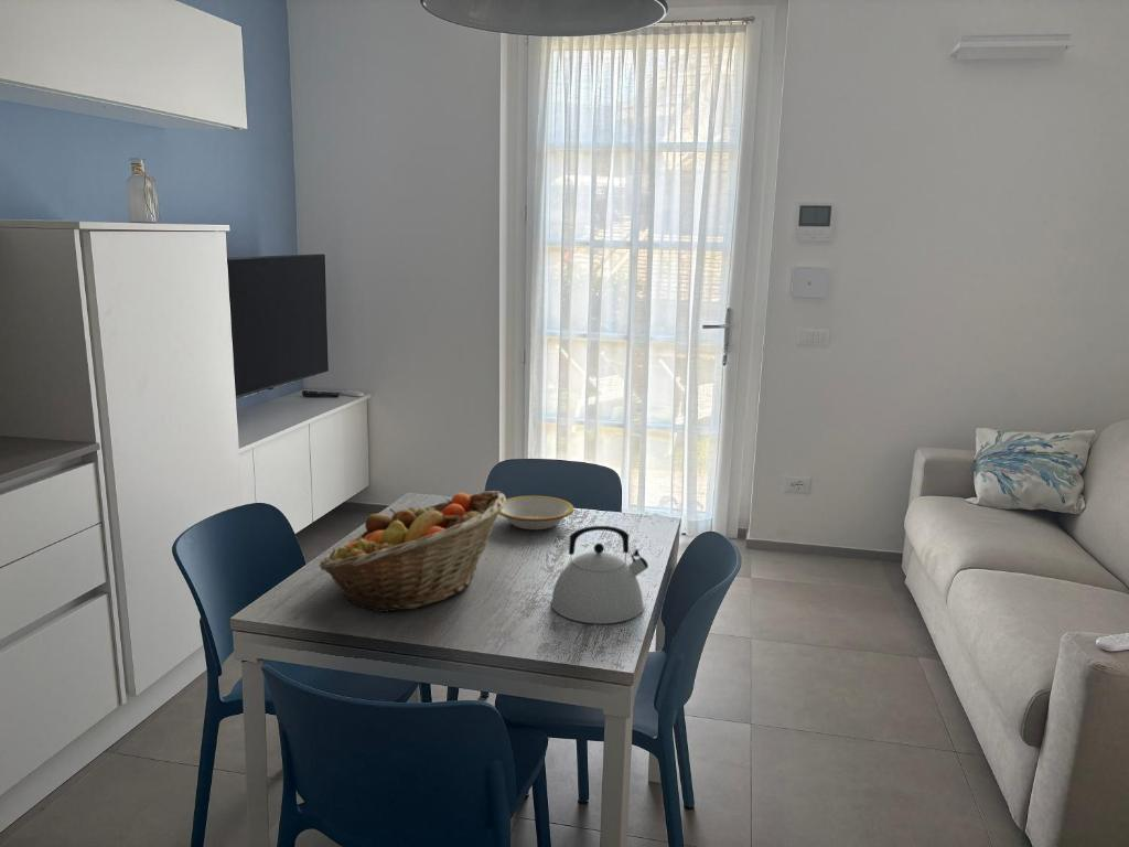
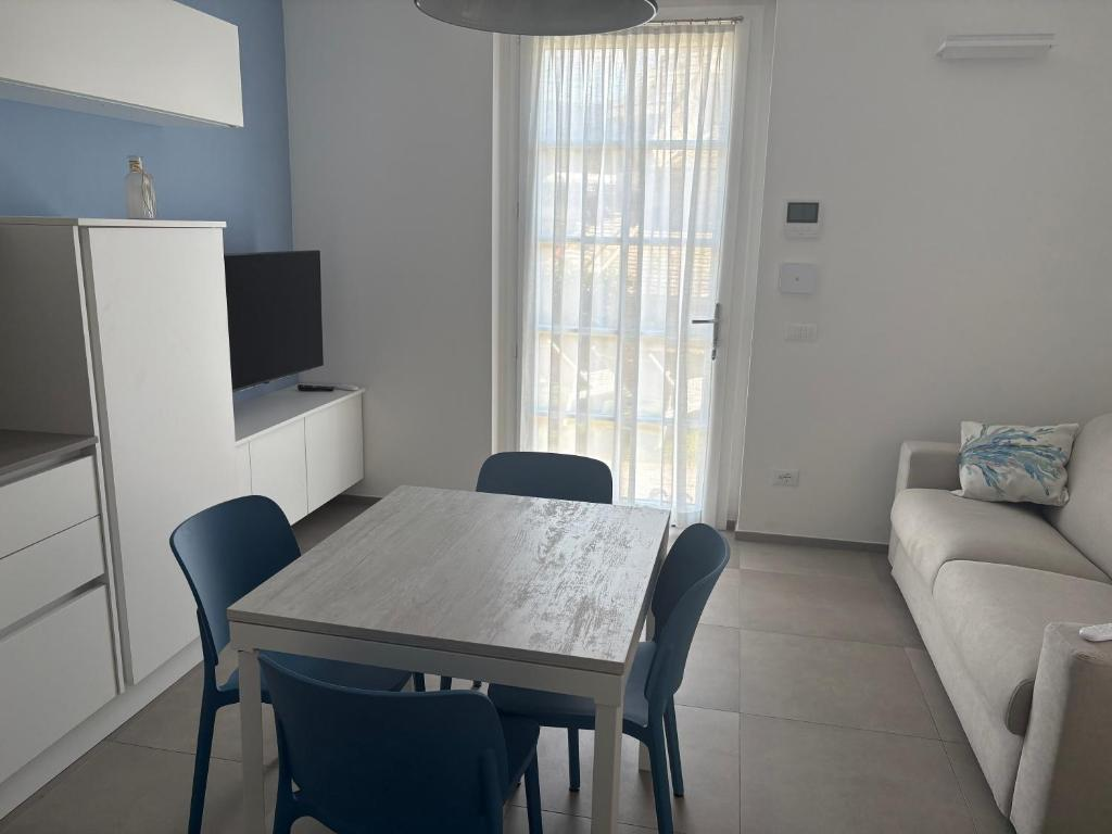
- bowl (534, 515)
- fruit basket (418, 543)
- kettle (600, 565)
